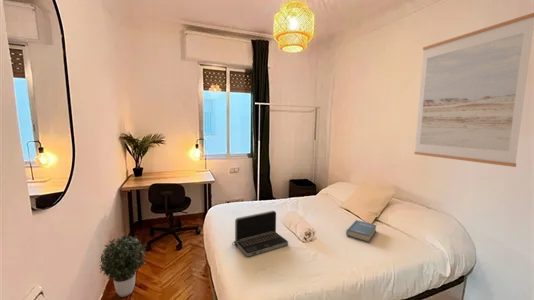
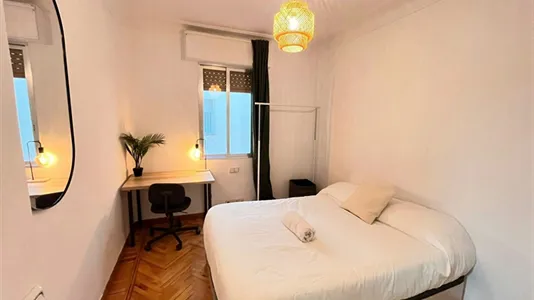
- potted plant (124, 265)
- wall art (462, 98)
- hardback book (361, 230)
- laptop (259, 230)
